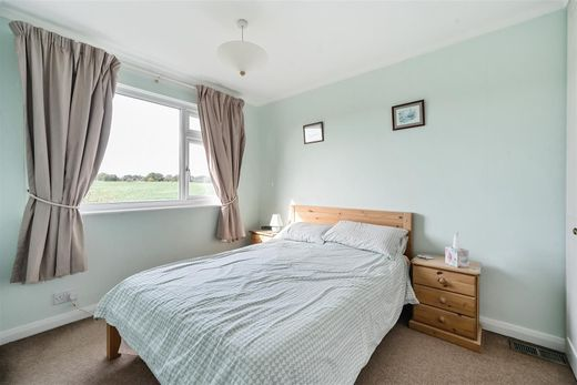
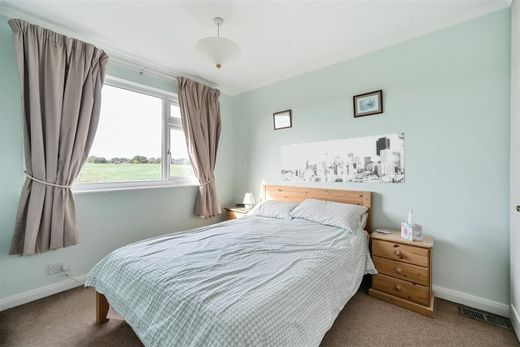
+ wall art (332, 161)
